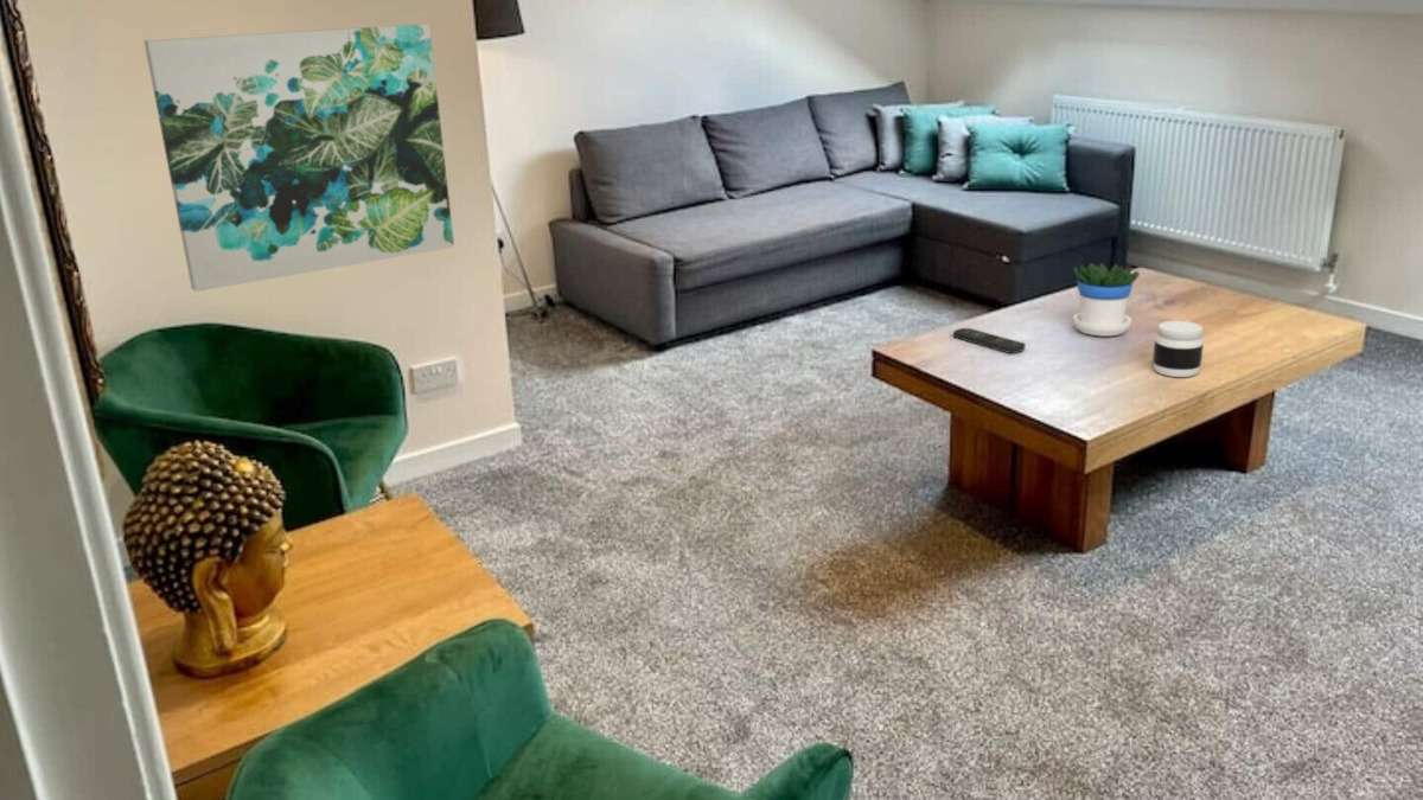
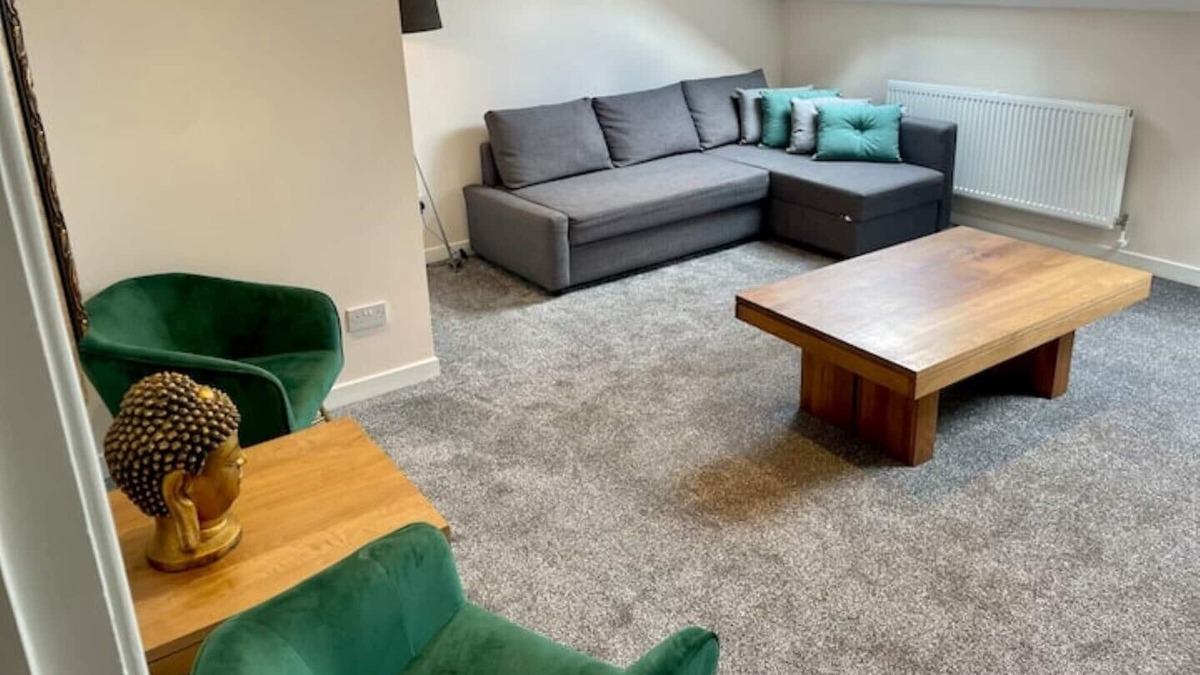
- flowerpot (1103, 300)
- wall art (313, 153)
- remote control (988, 339)
- jar (1178, 348)
